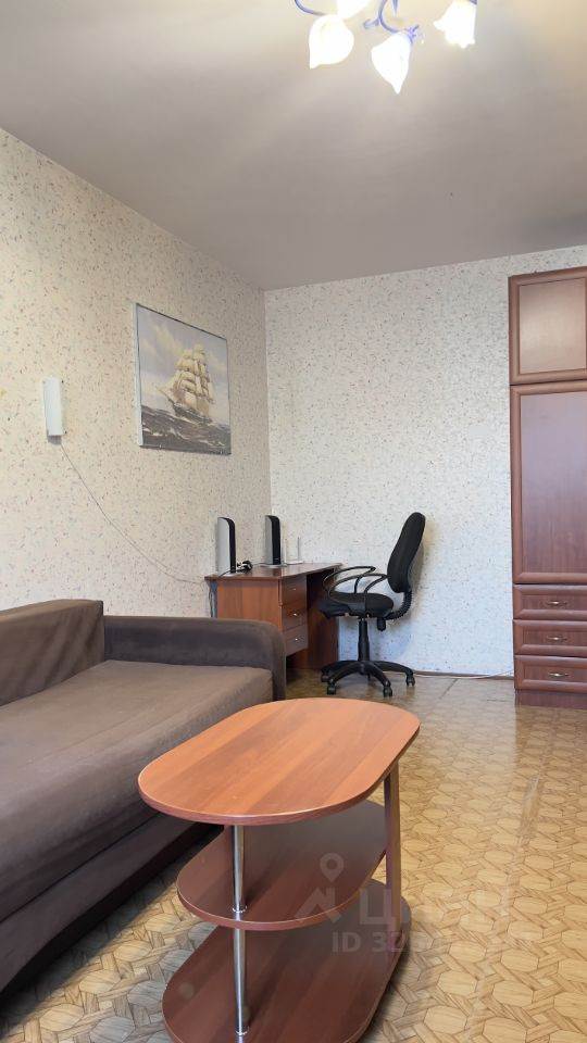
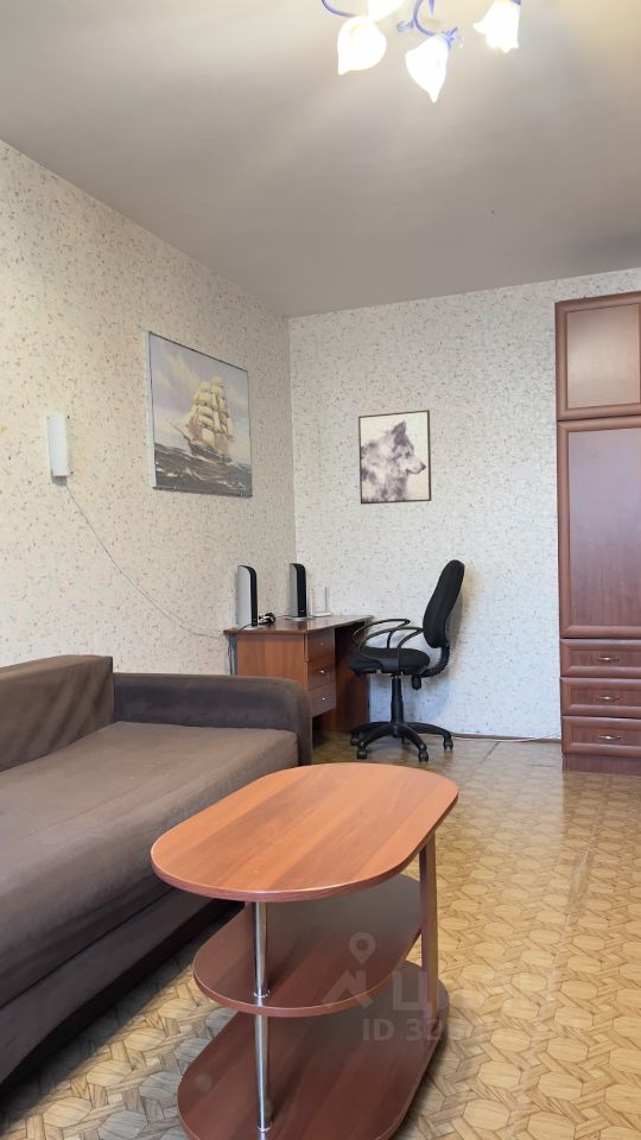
+ wall art (394, 457)
